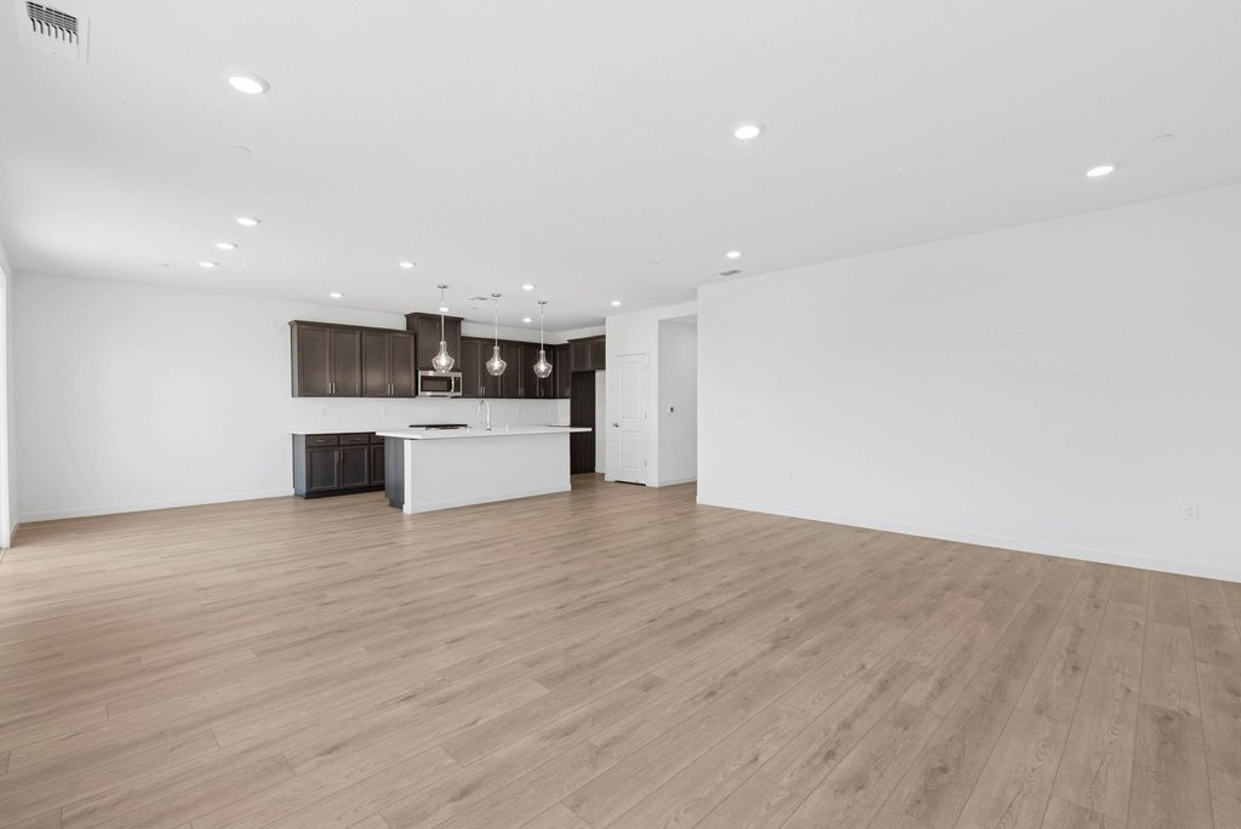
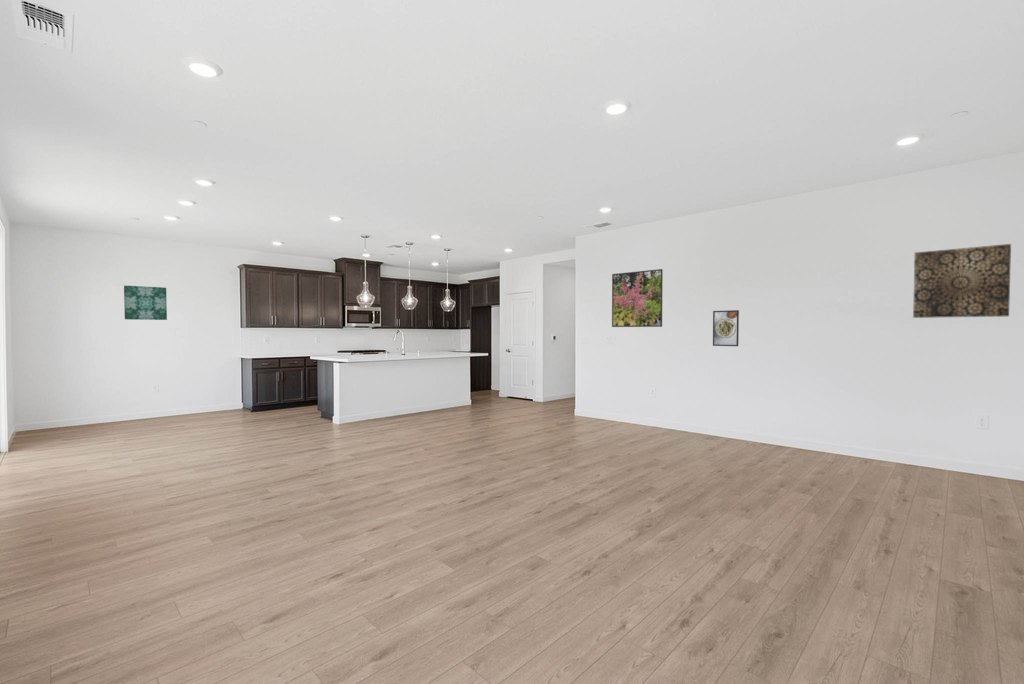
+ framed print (725, 328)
+ wall art (959, 282)
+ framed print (636, 299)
+ wall art (145, 303)
